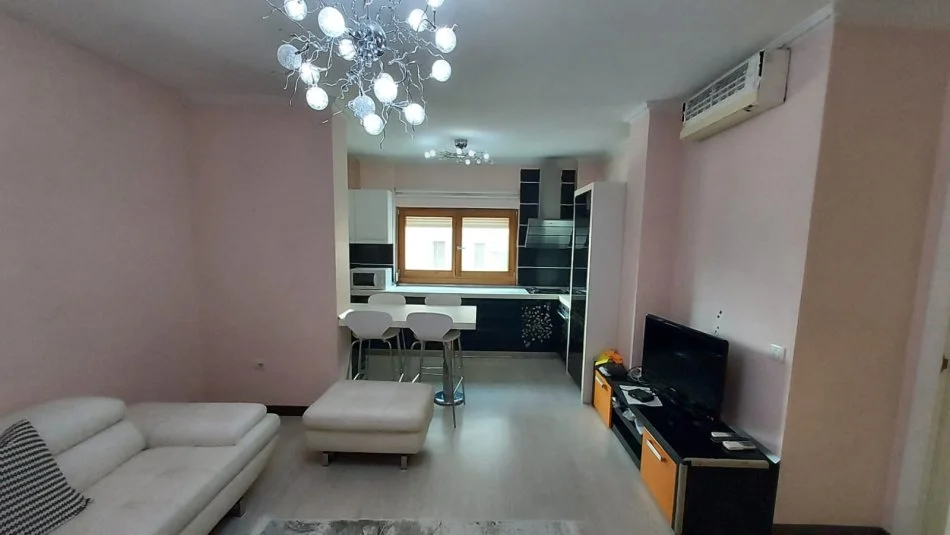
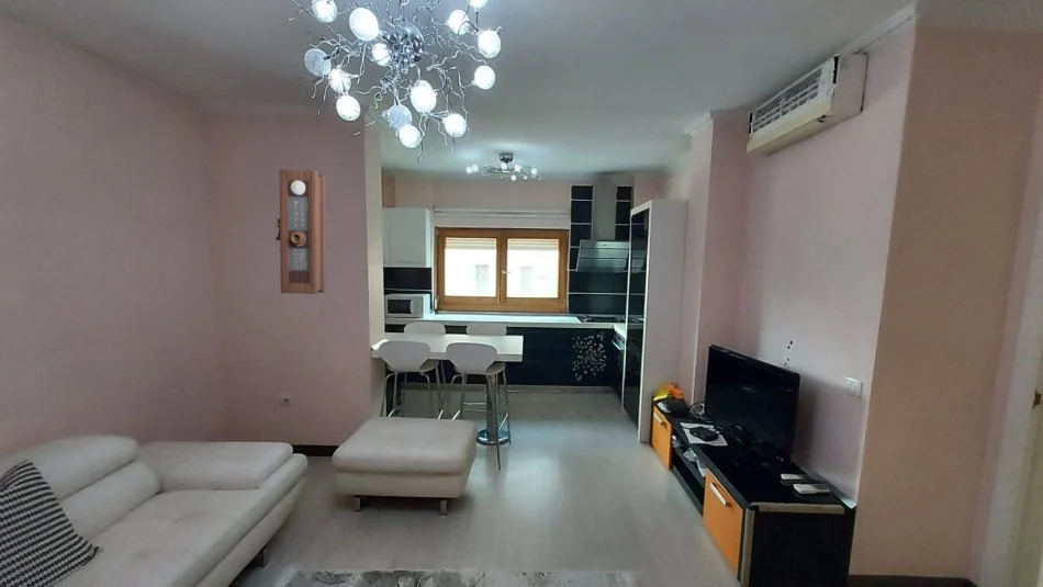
+ pendulum clock (296, 233)
